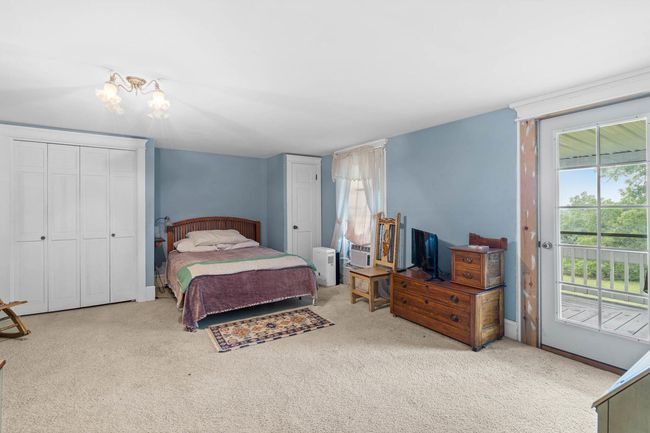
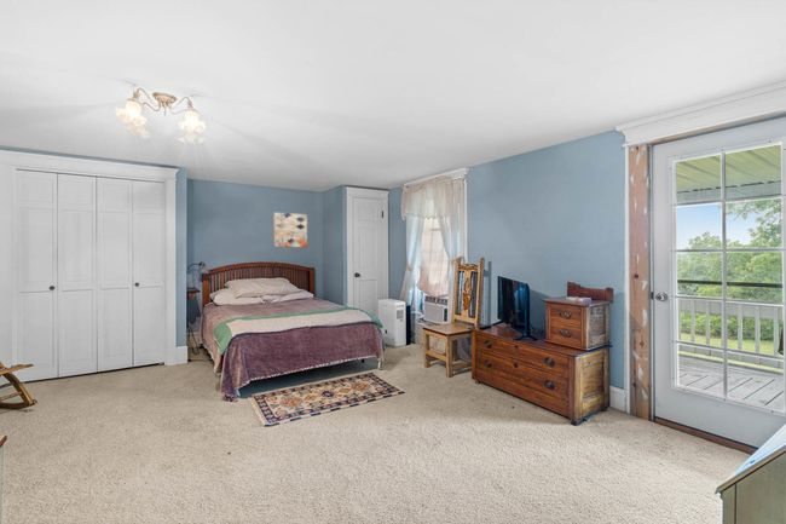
+ wall art (290, 230)
